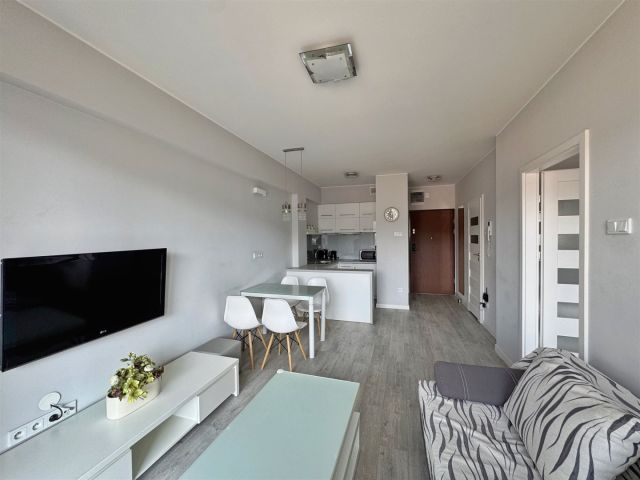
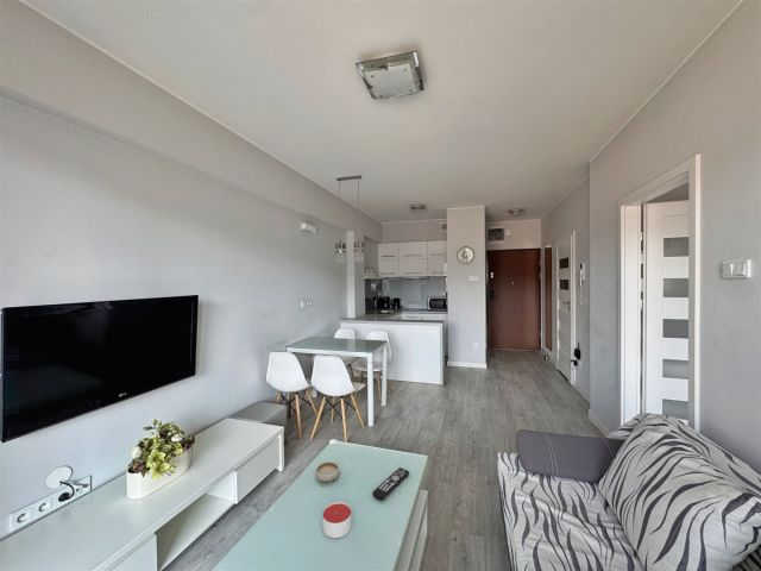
+ bowl (327, 472)
+ candle (337, 519)
+ remote control (391, 483)
